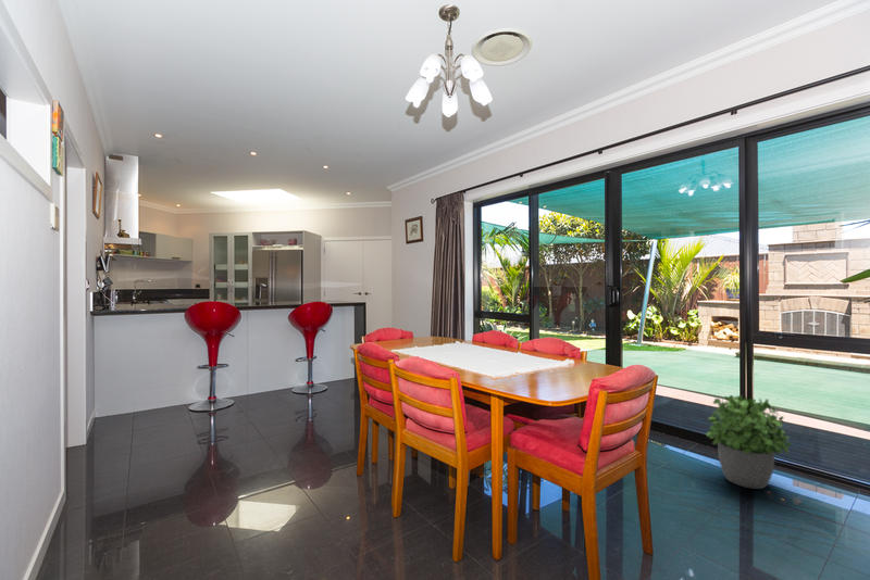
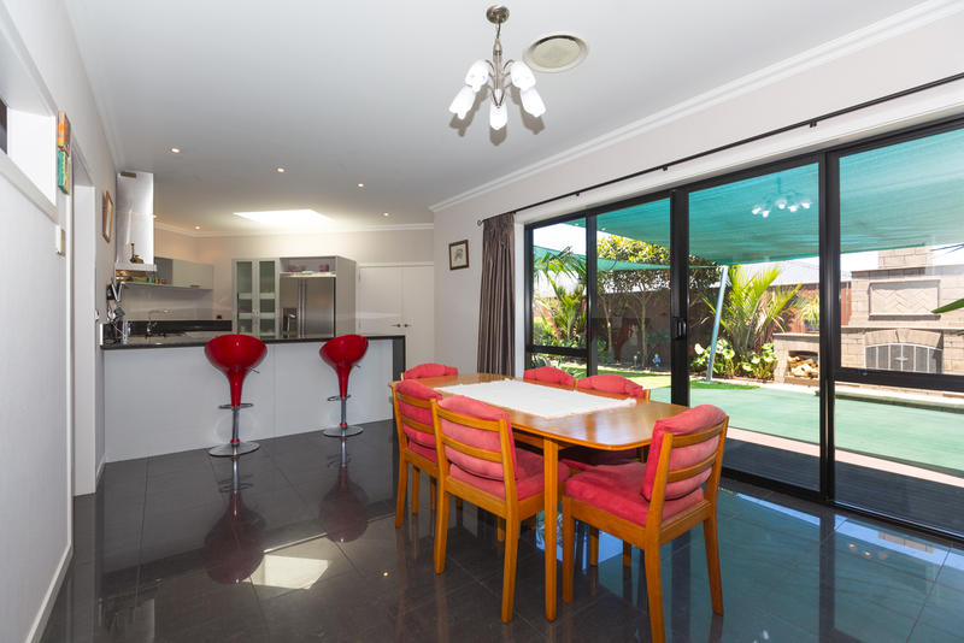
- potted plant (745, 438)
